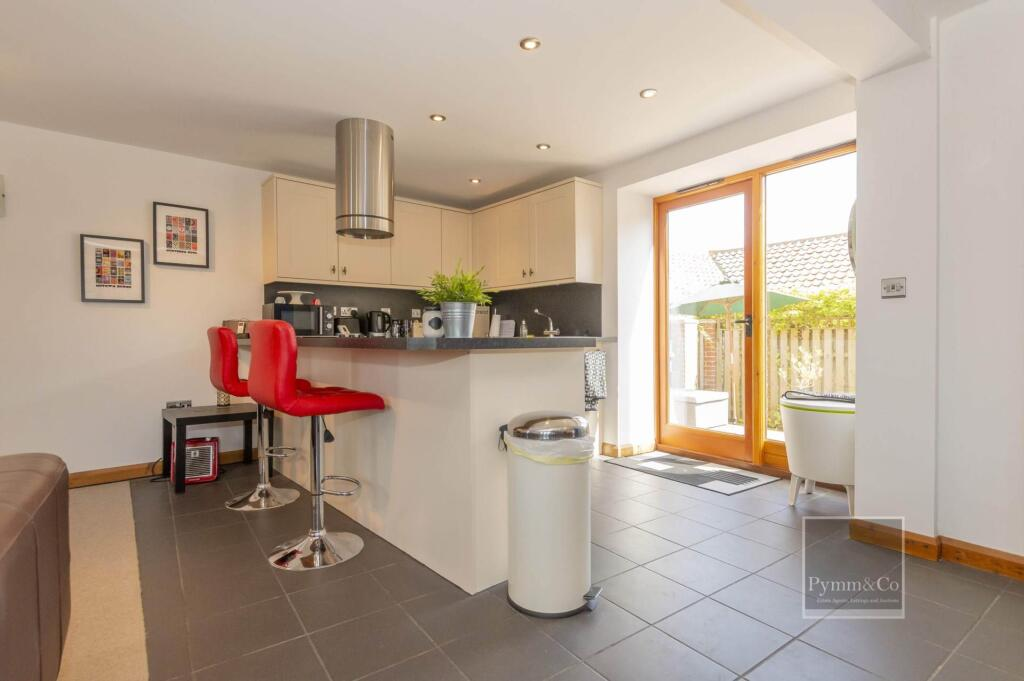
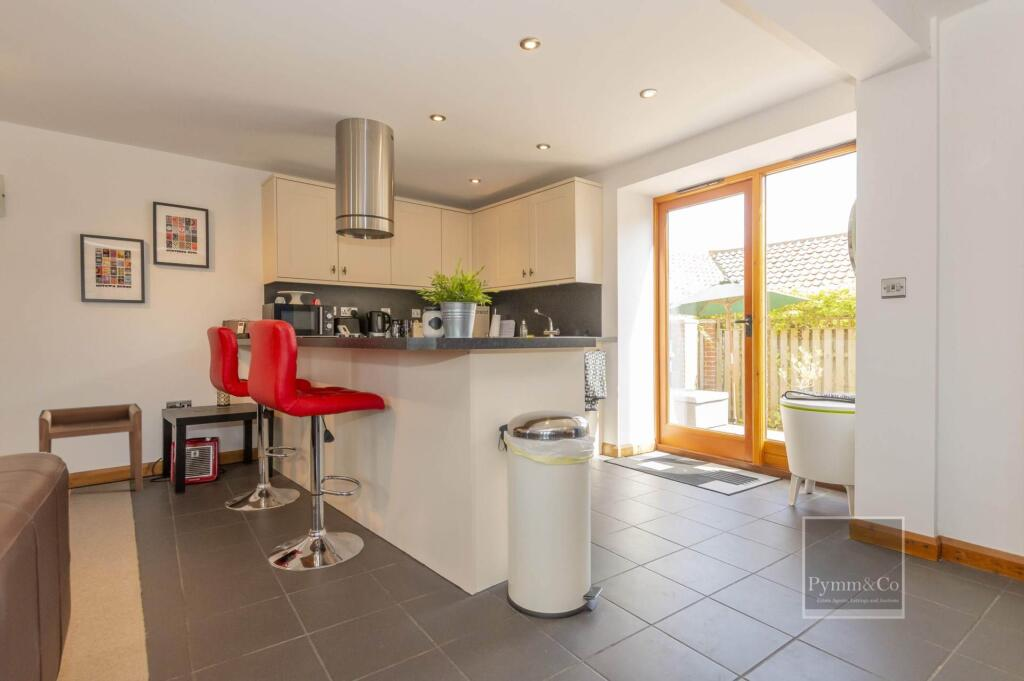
+ side table (88, 435)
